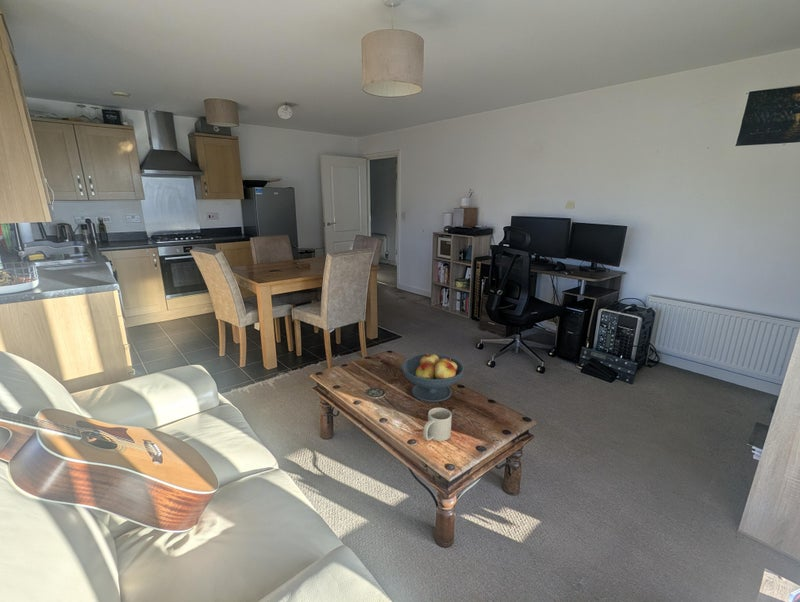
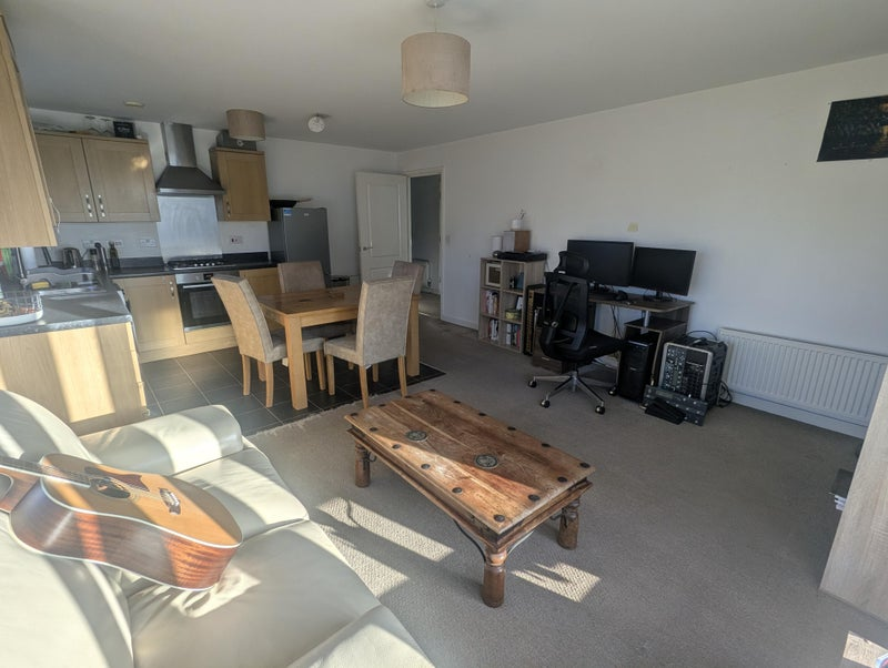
- fruit bowl (432, 374)
- mug (435, 426)
